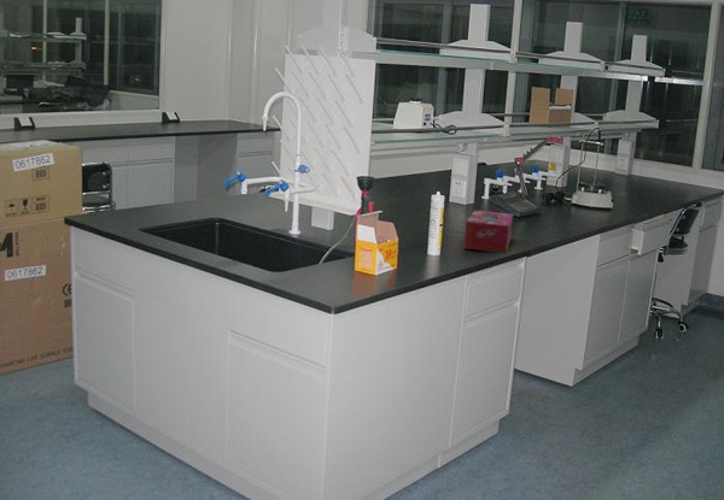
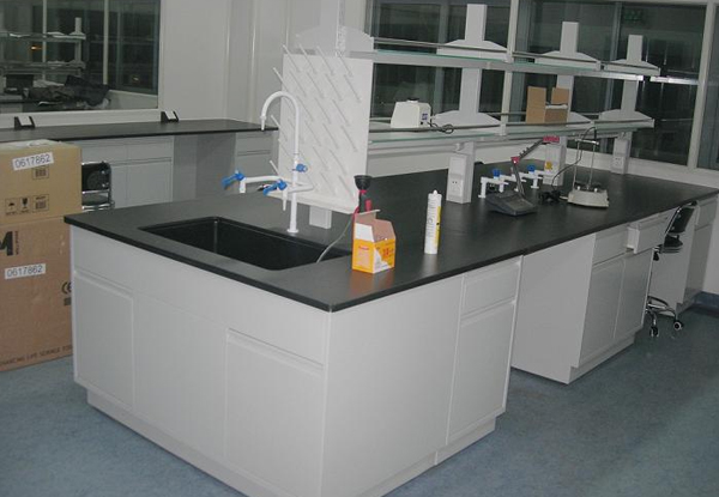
- tissue box (489, 230)
